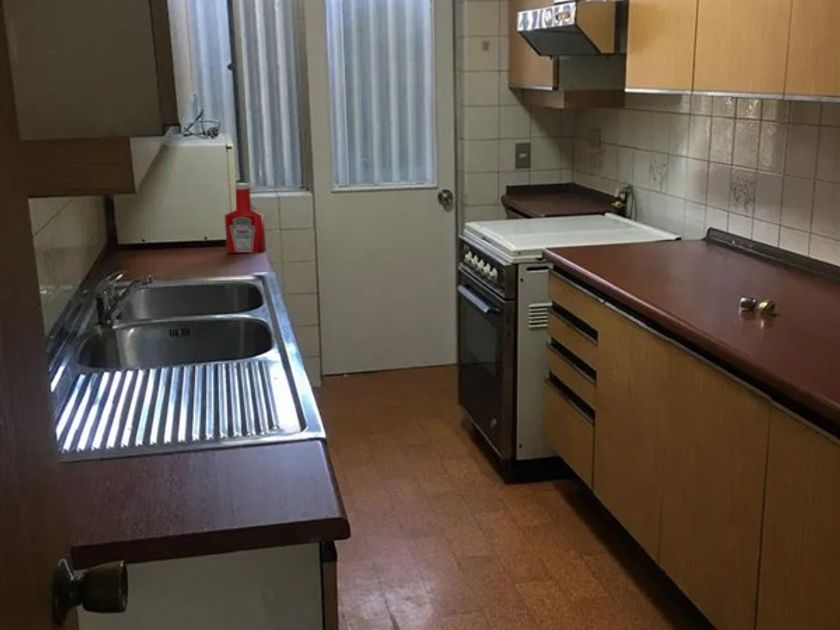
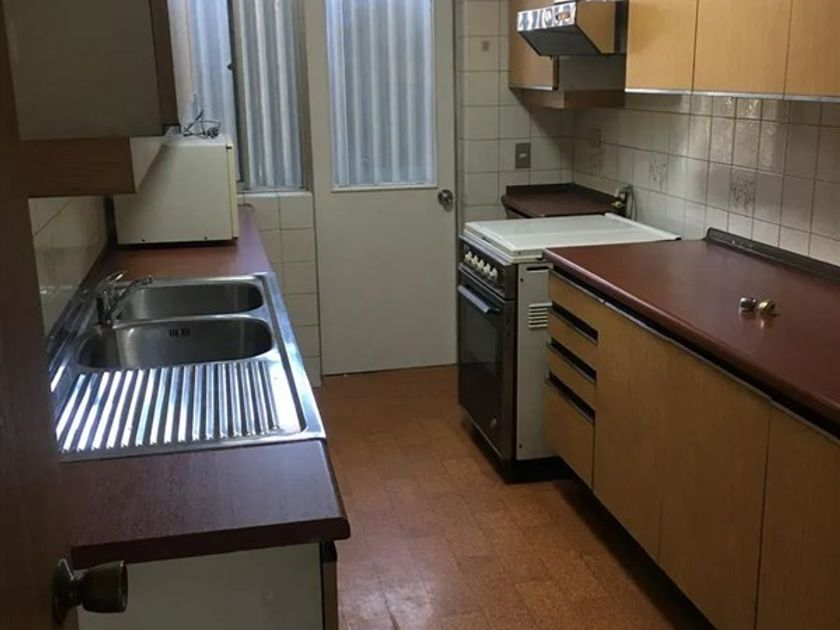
- soap bottle (244, 218)
